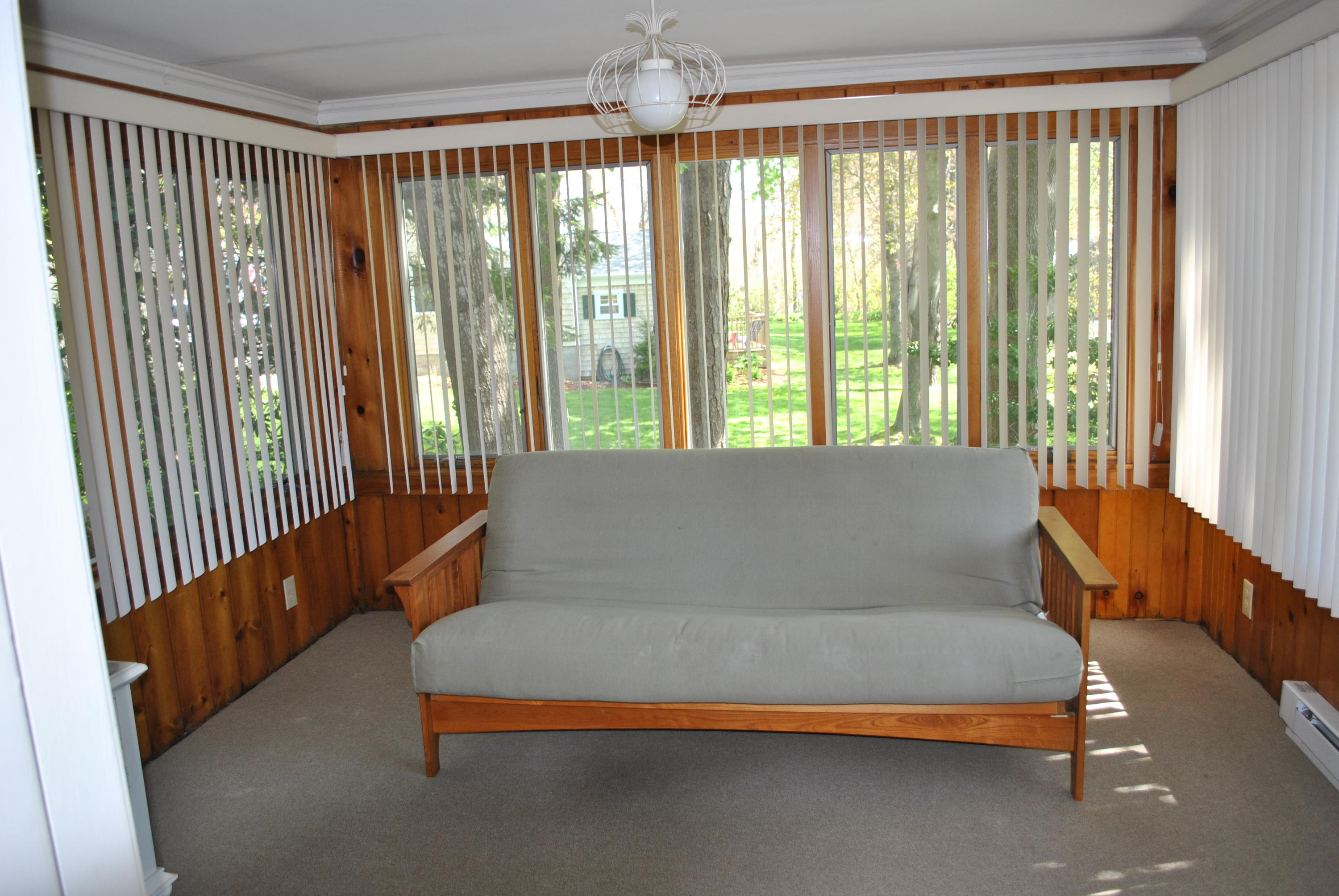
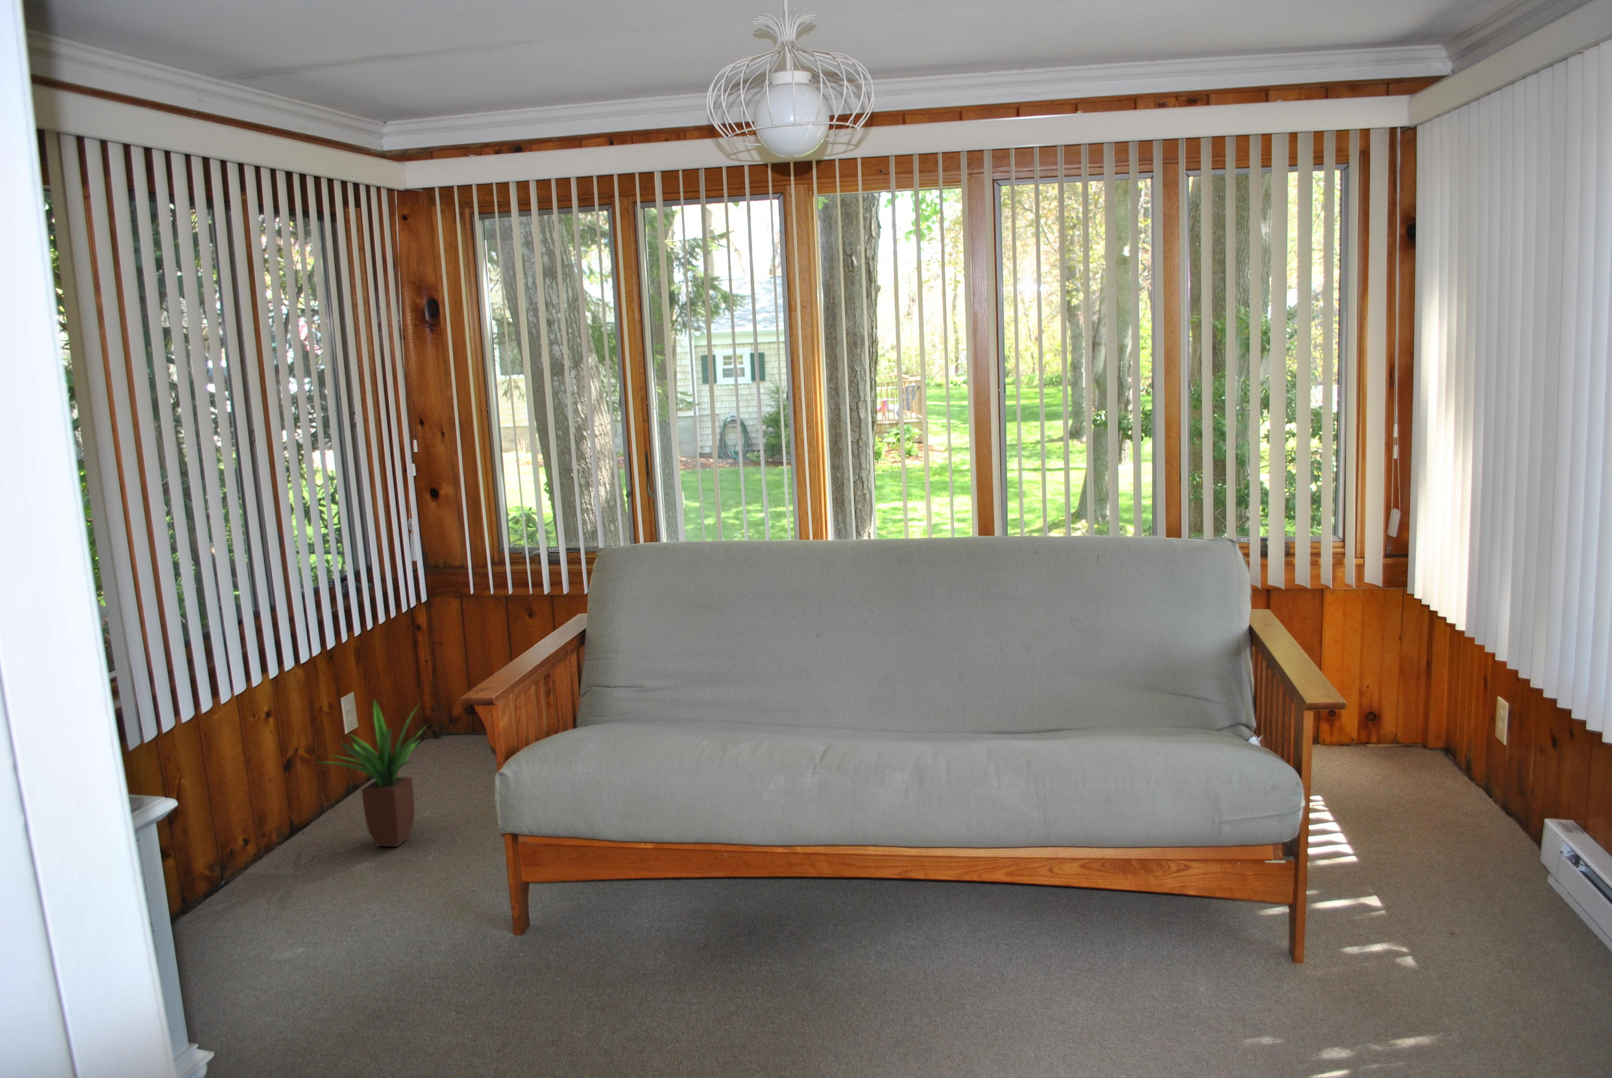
+ potted plant (383, 772)
